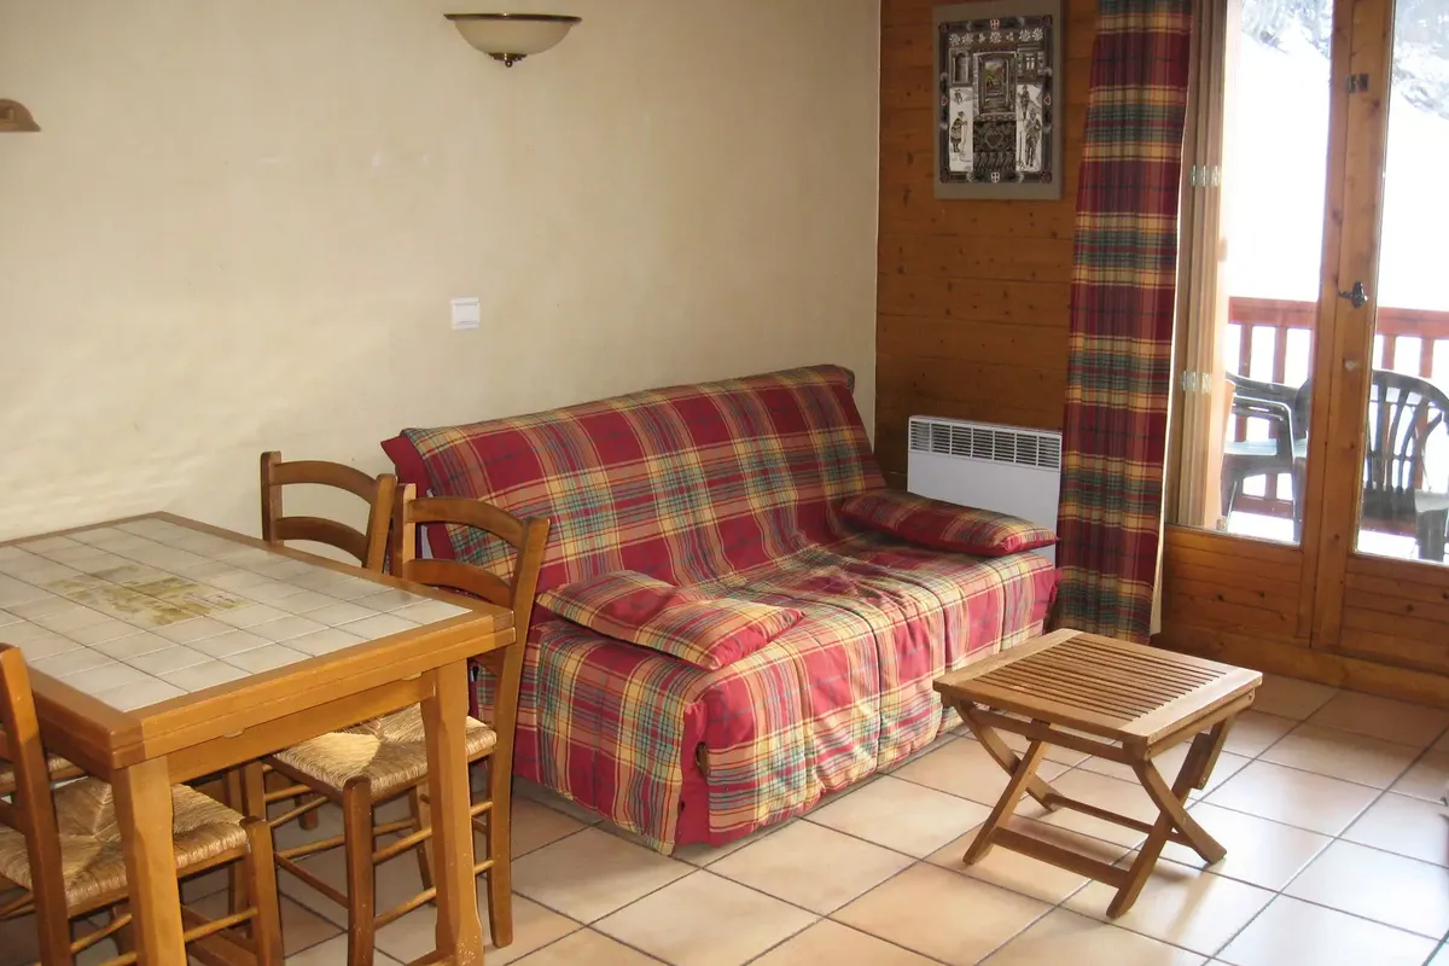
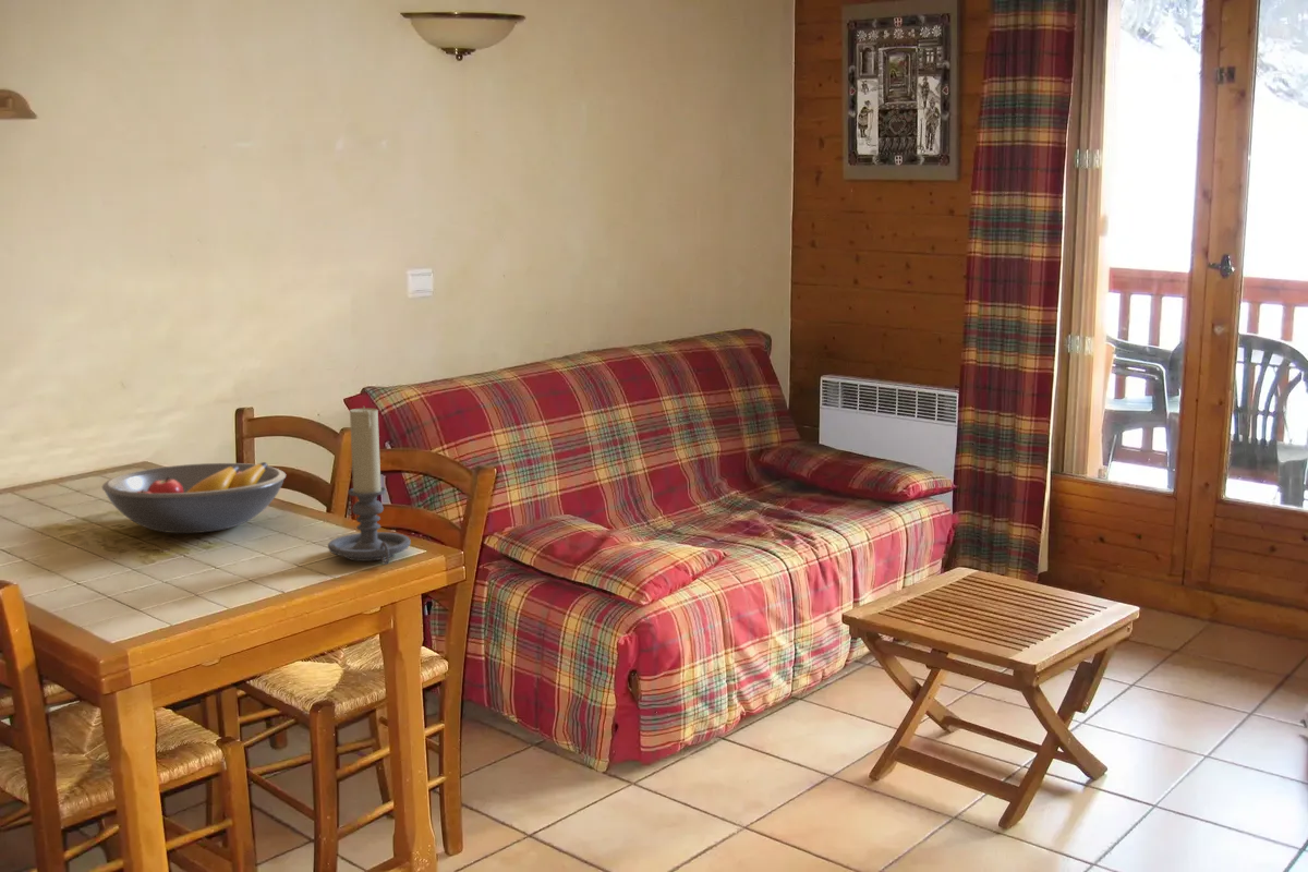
+ candle holder (368, 482)
+ fruit bowl (196, 495)
